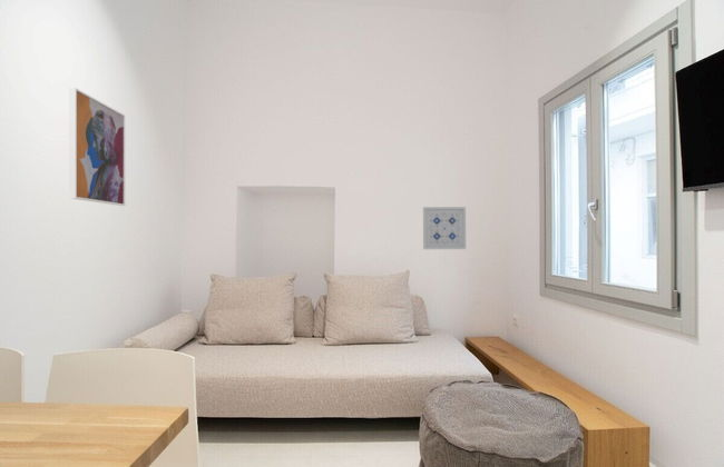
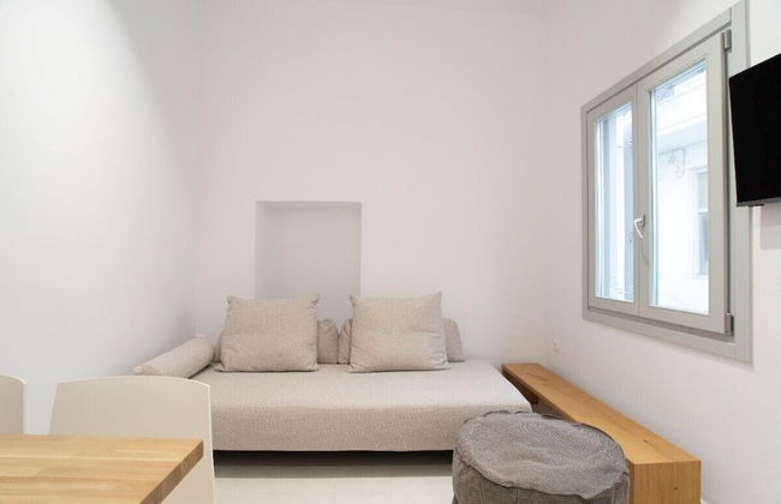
- wall art (99, 152)
- wall art (444, 228)
